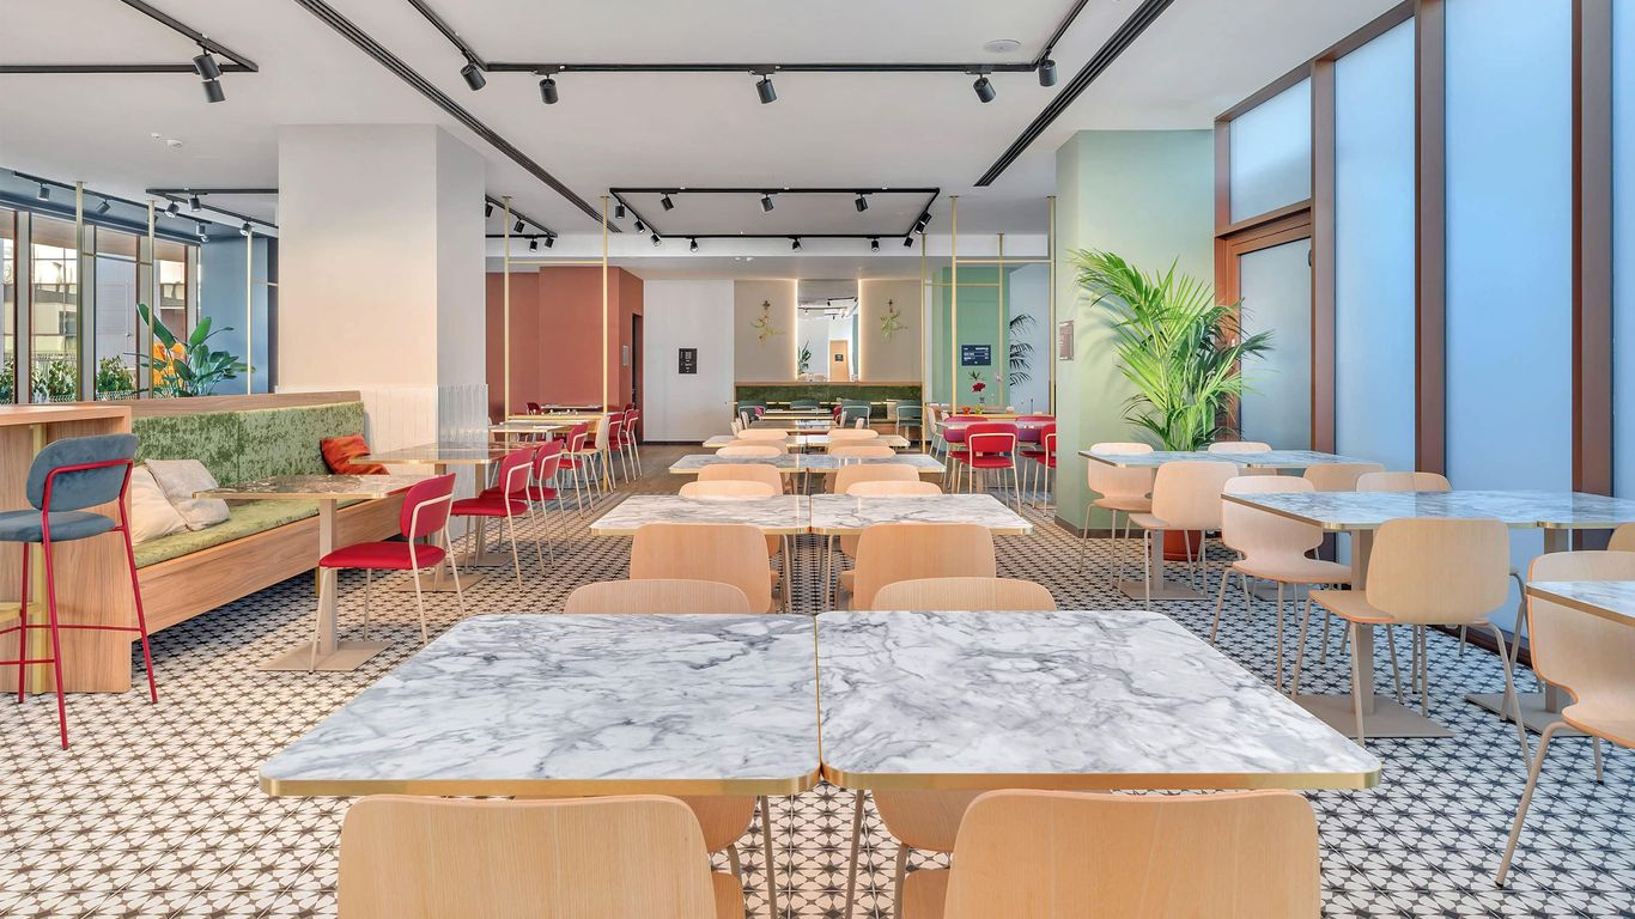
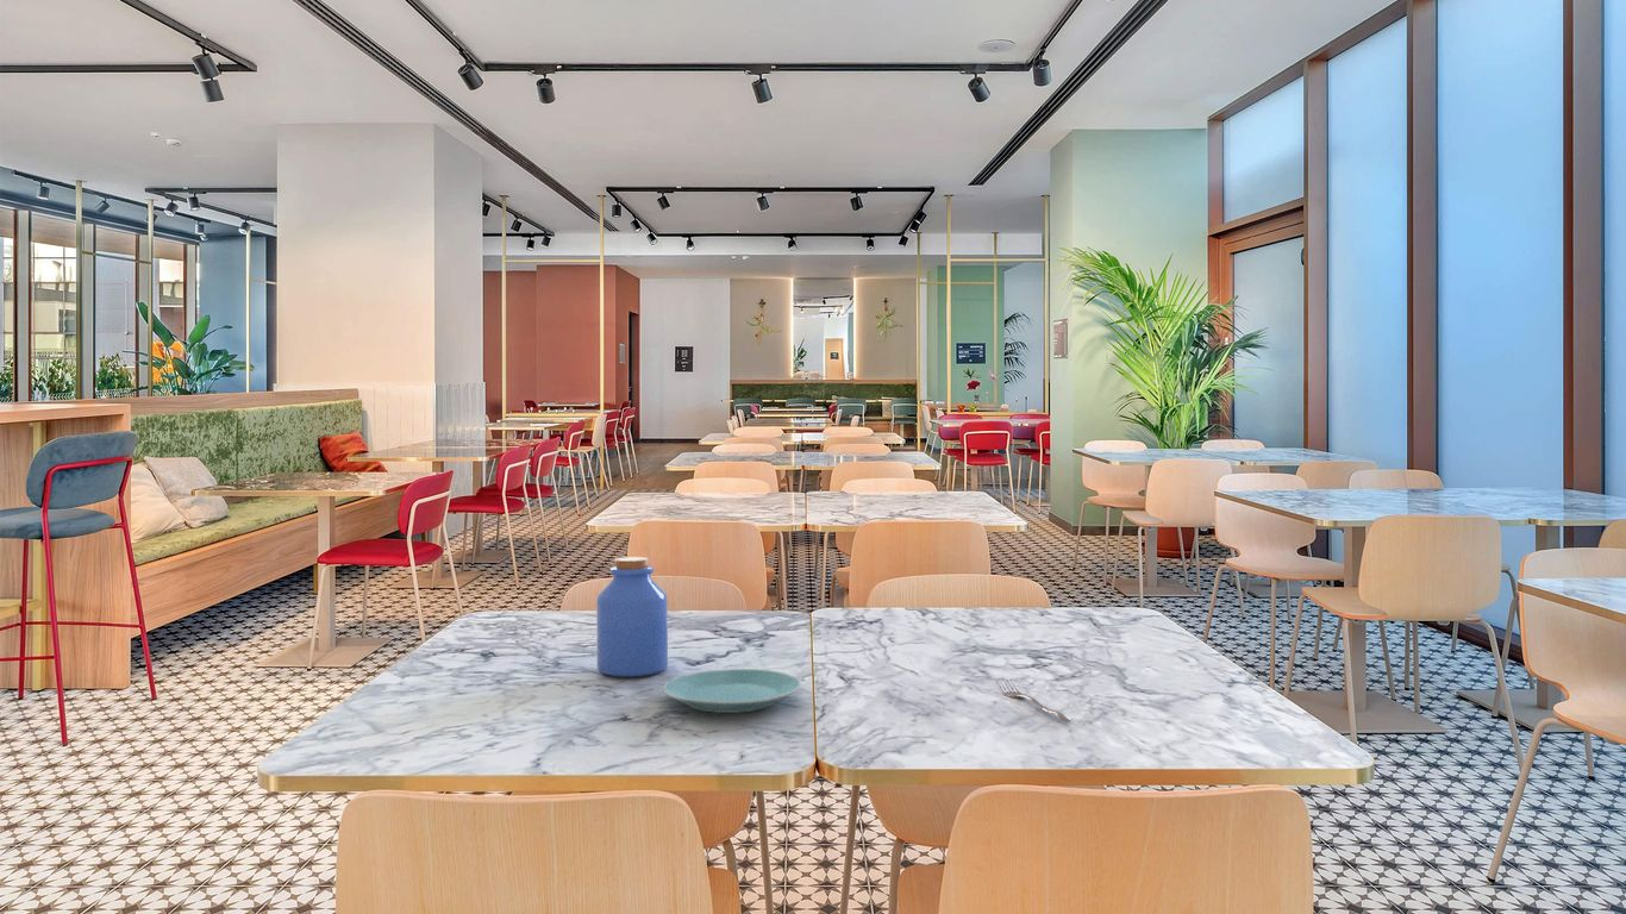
+ jar (632, 613)
+ plate (732, 691)
+ fork (1033, 699)
